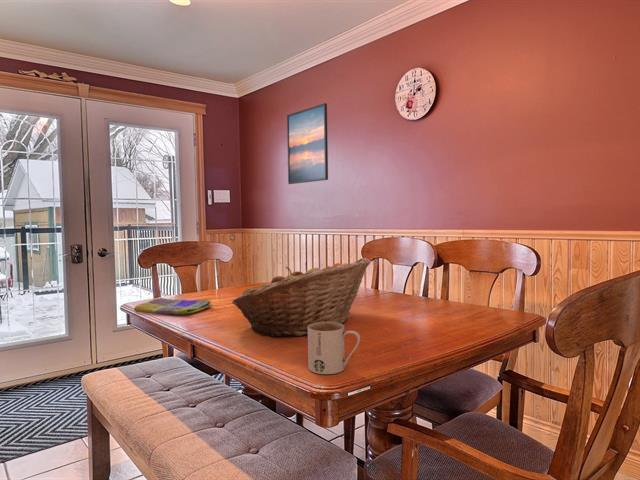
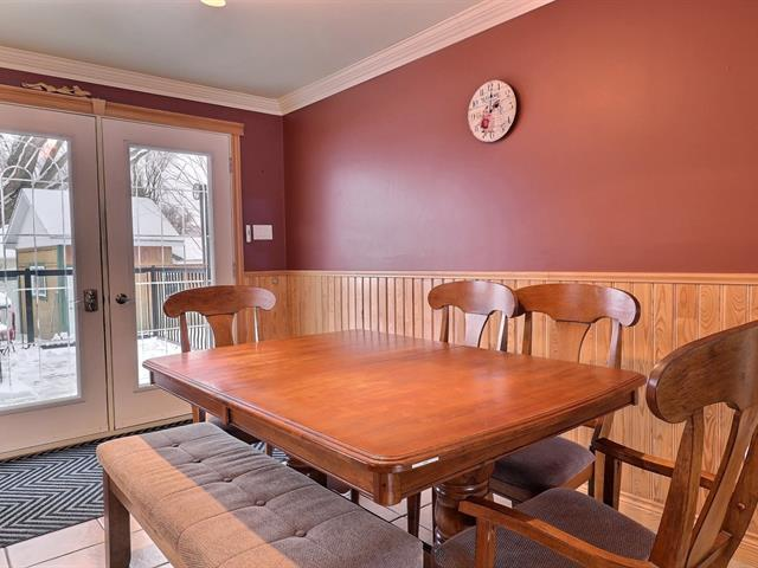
- mug (334, 347)
- dish towel (173, 305)
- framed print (306, 145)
- fruit basket (305, 291)
